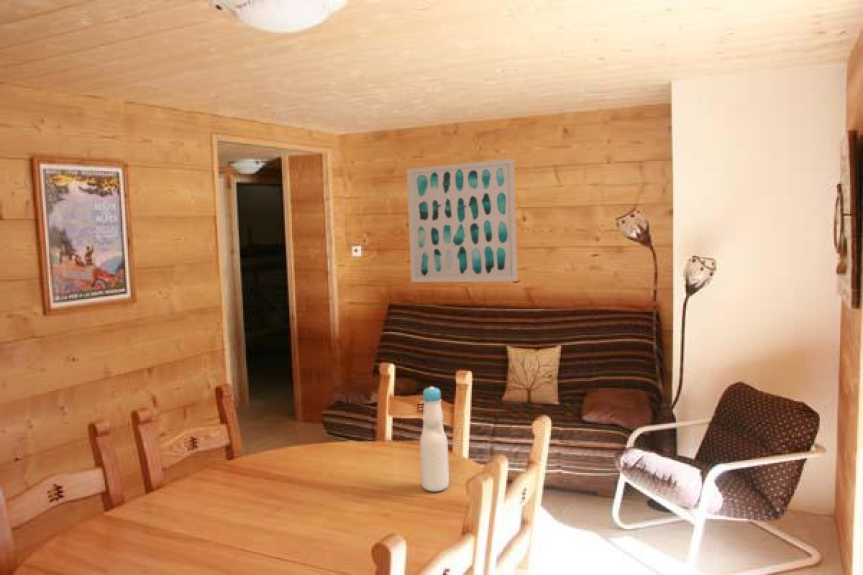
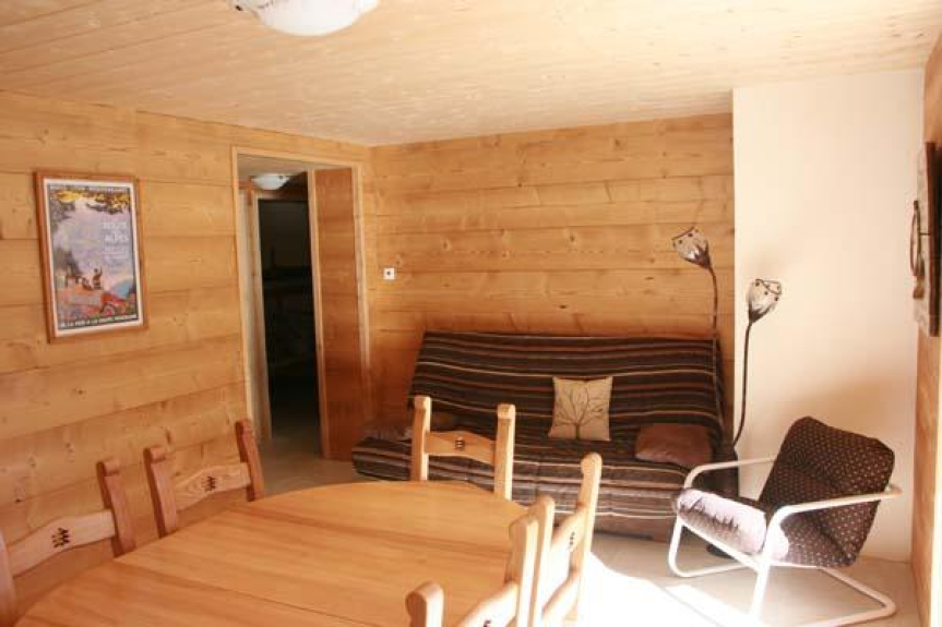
- bottle (433, 437)
- wall art (460, 223)
